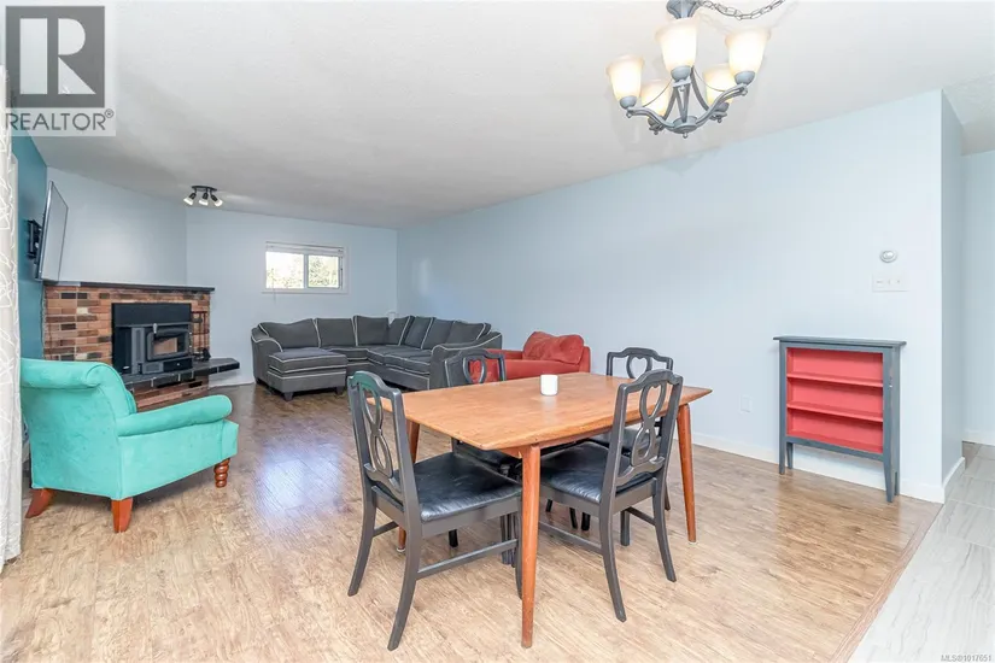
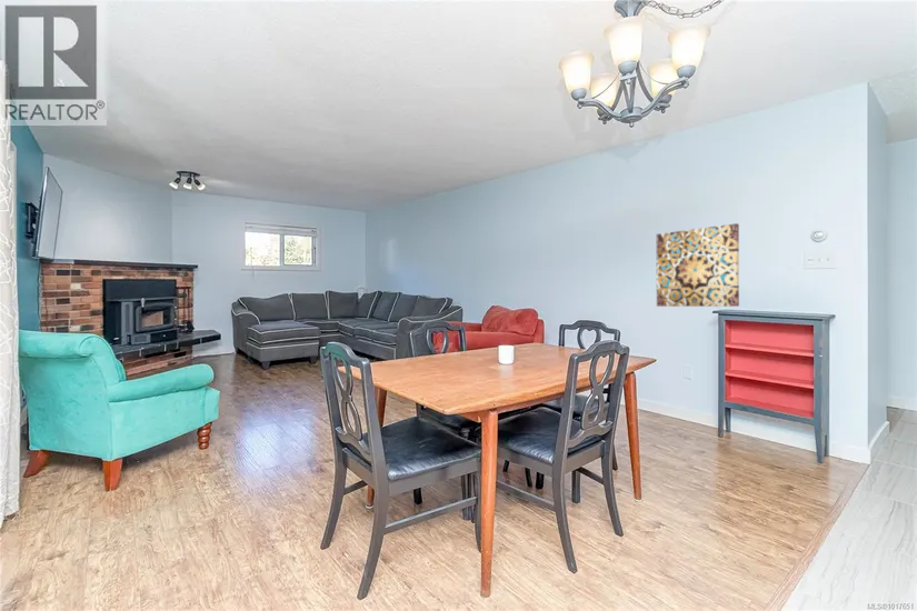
+ wall art (695, 268)
